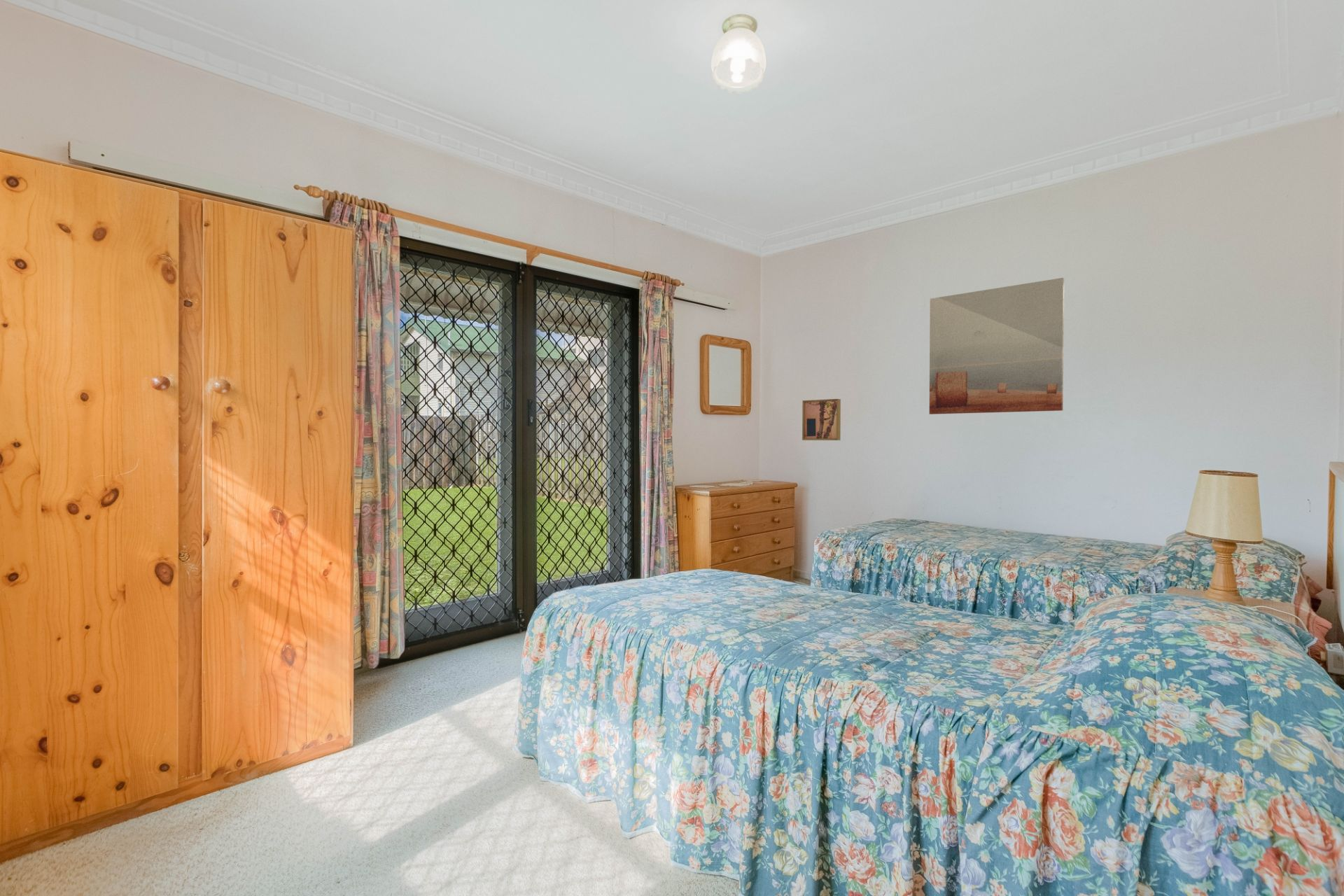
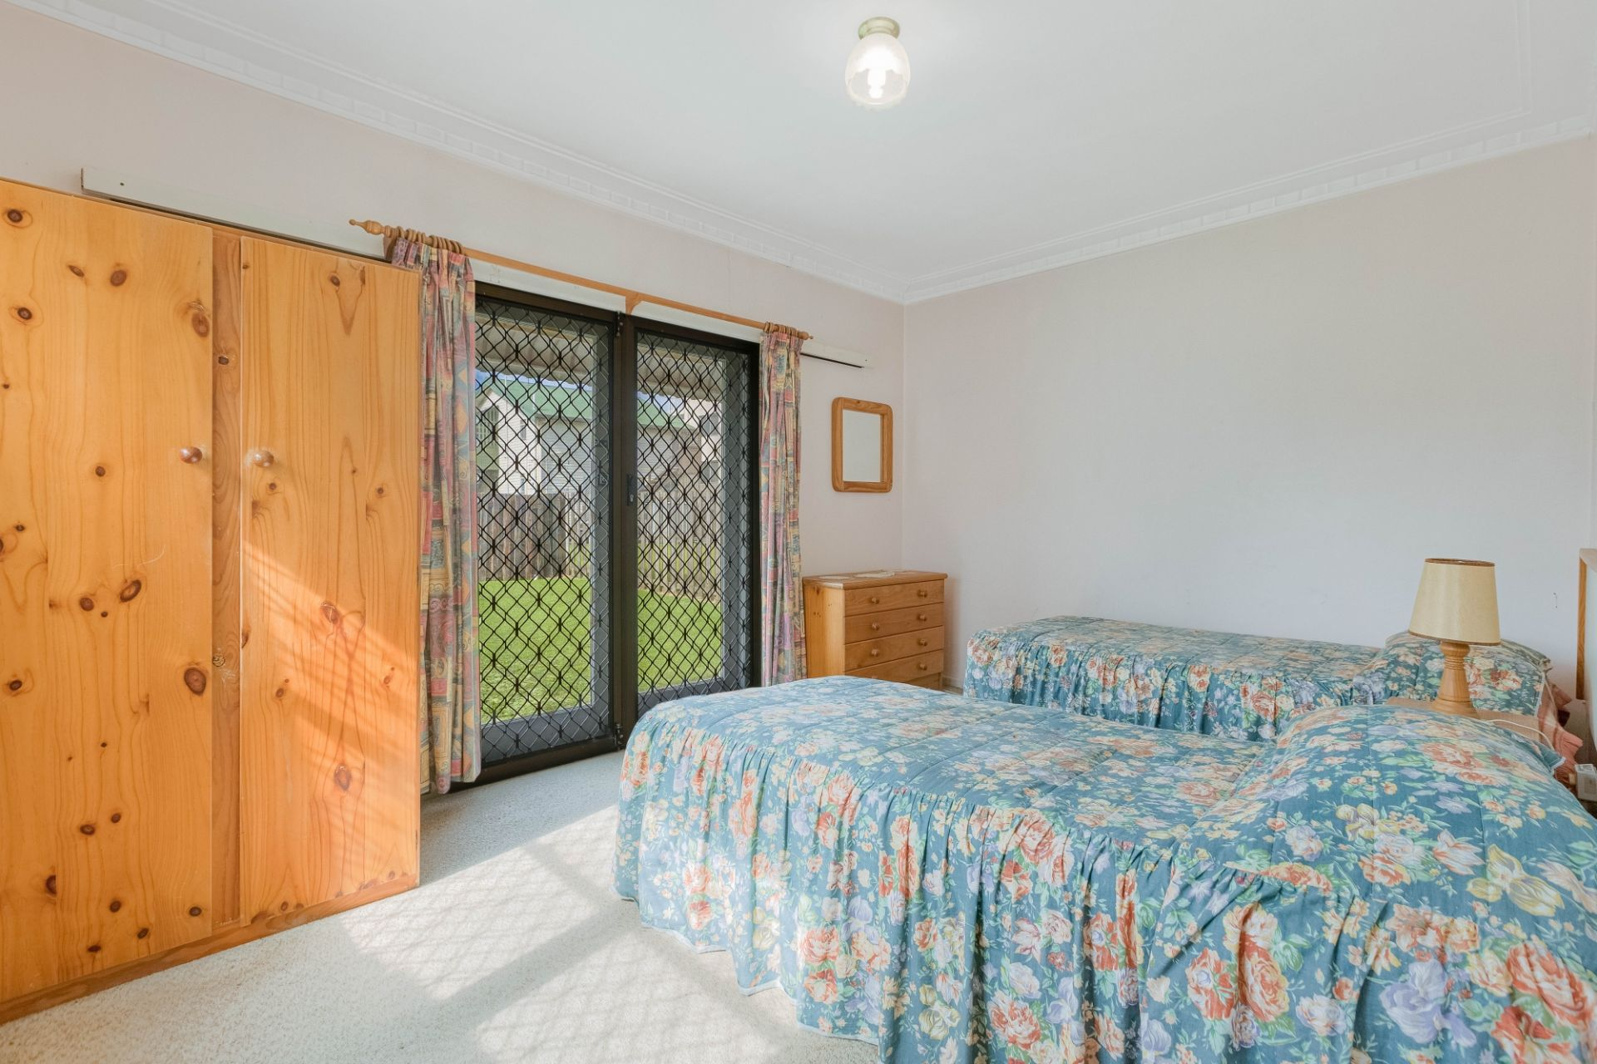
- wall art (992, 351)
- wall art (820, 420)
